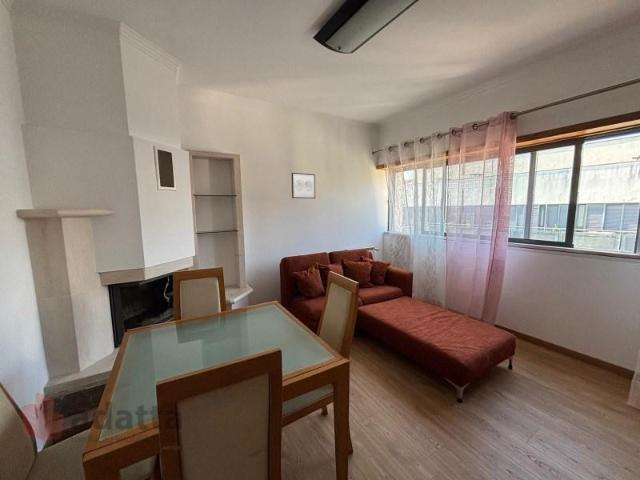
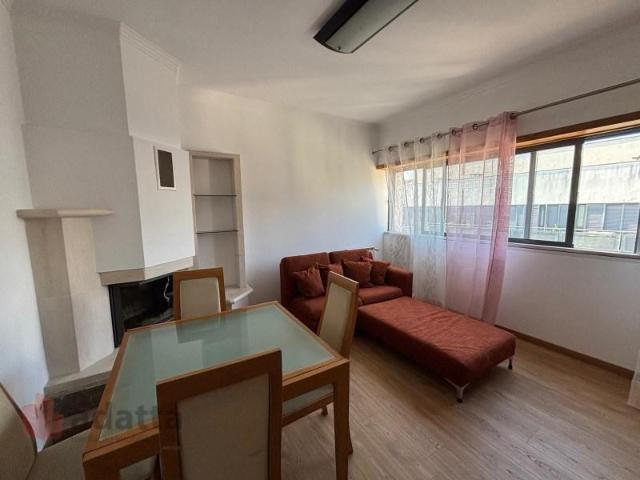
- wall art (303, 186)
